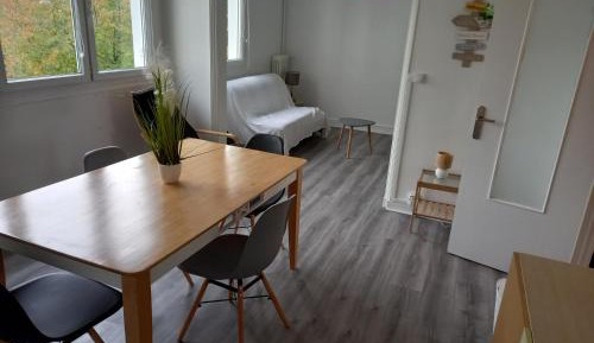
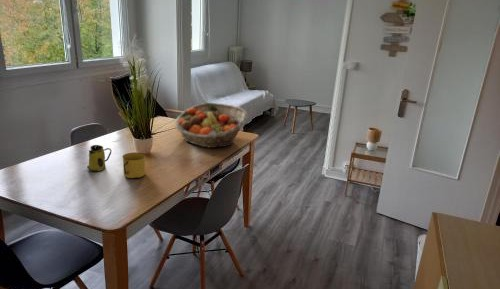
+ mug (132, 166)
+ fruit basket (210, 124)
+ mug (97, 157)
